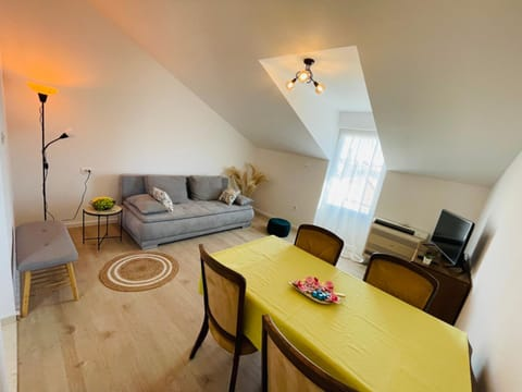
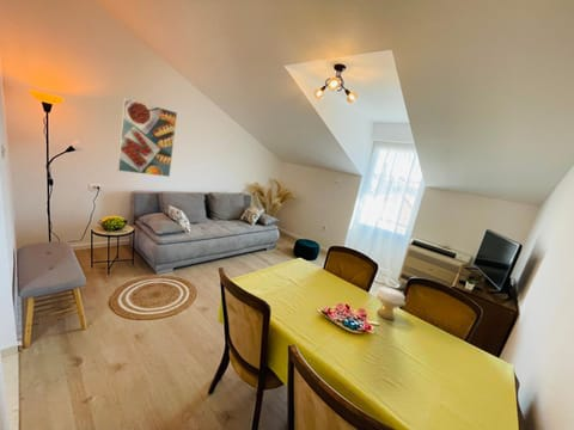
+ candle holder (389, 302)
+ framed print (148, 140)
